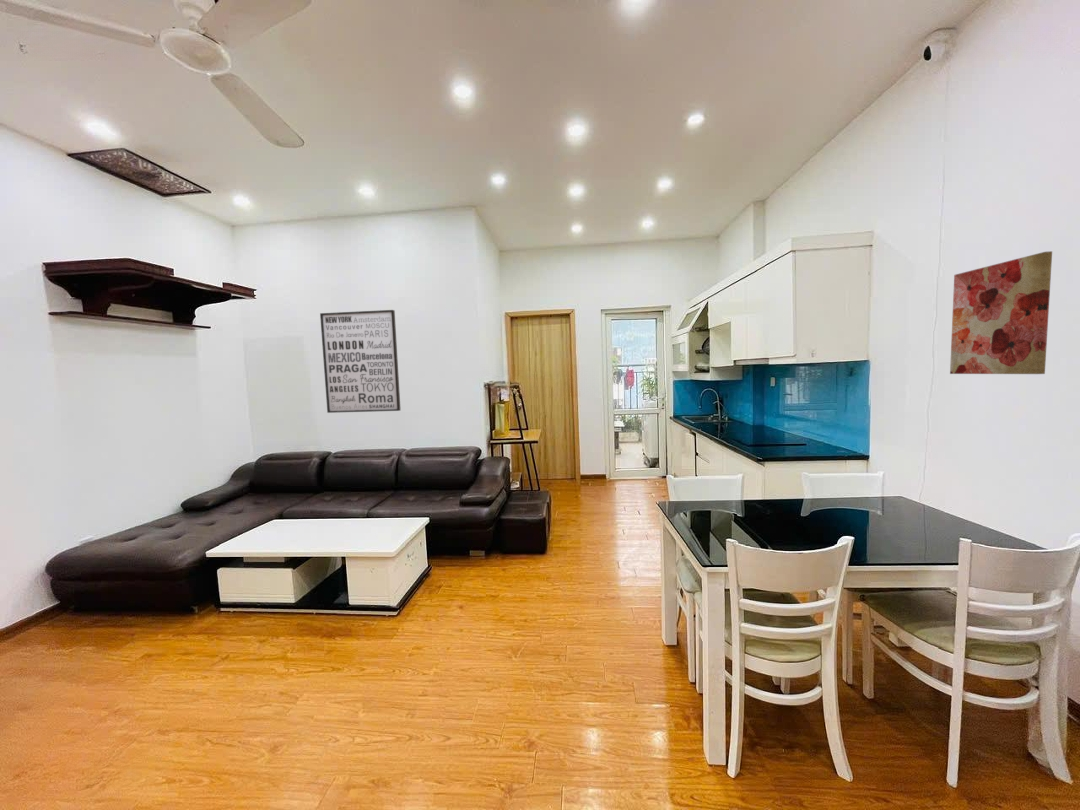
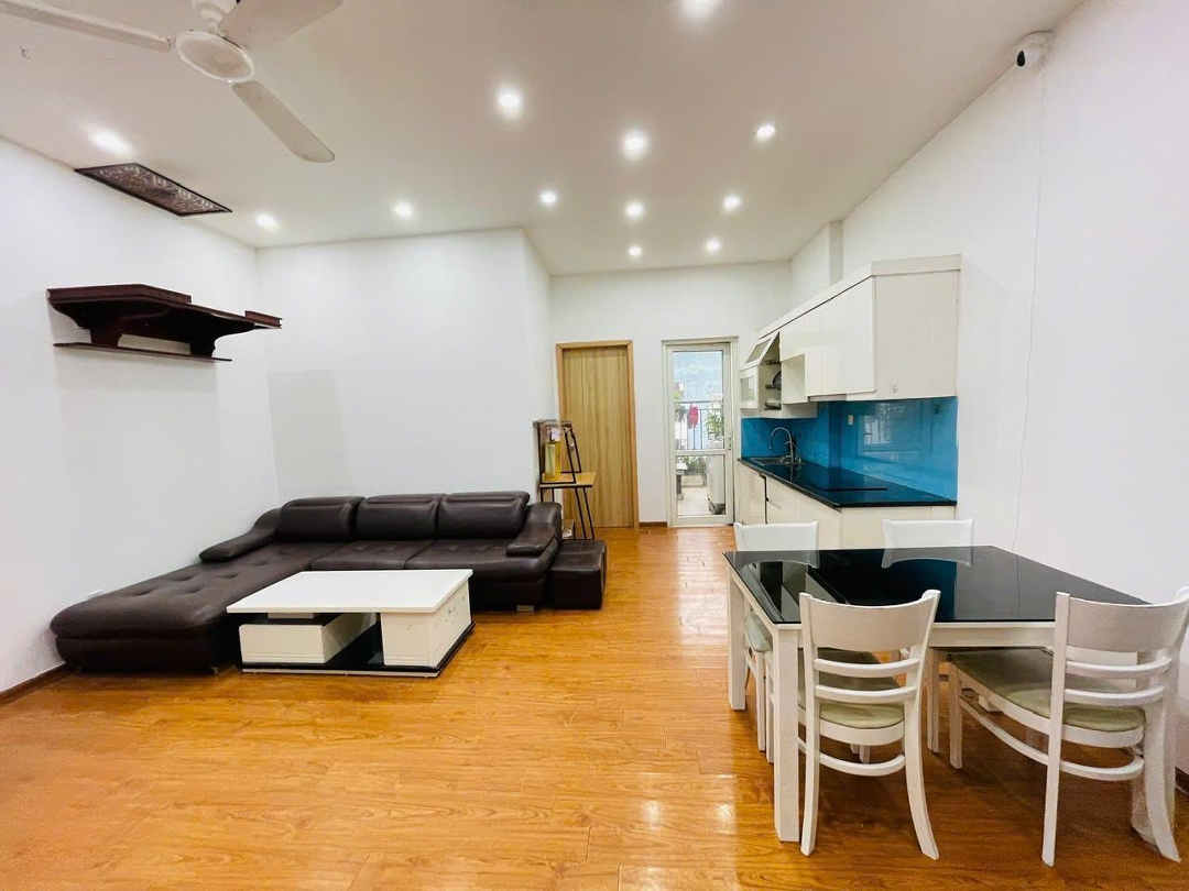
- wall art (995, 319)
- wall art (360, 362)
